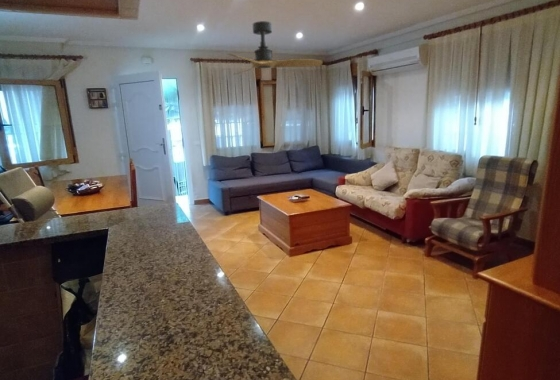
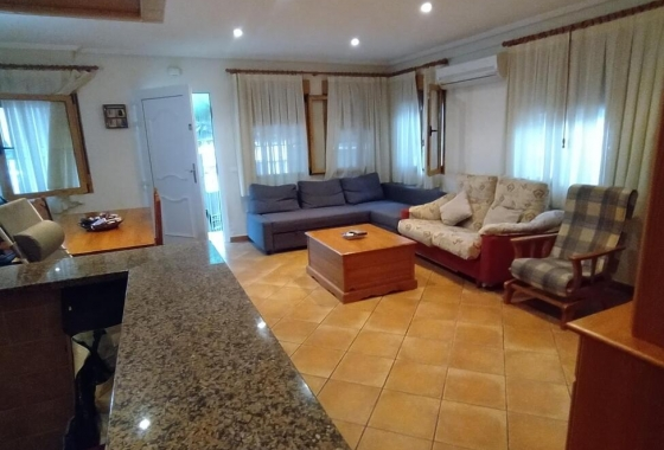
- ceiling fan (271, 50)
